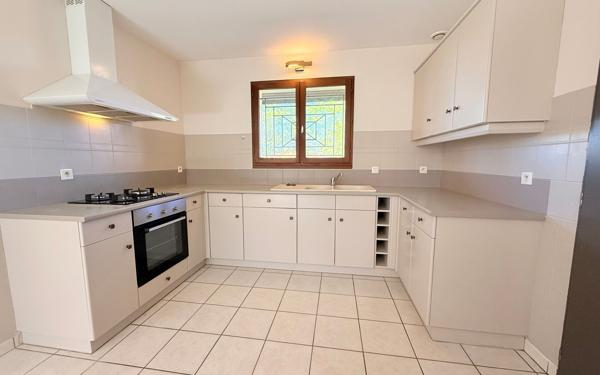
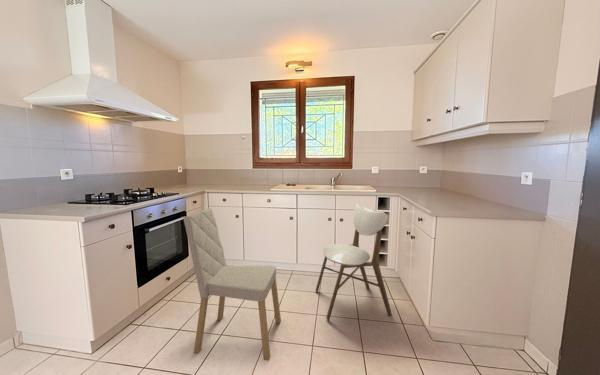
+ dining chair (239, 275)
+ dining chair (351, 255)
